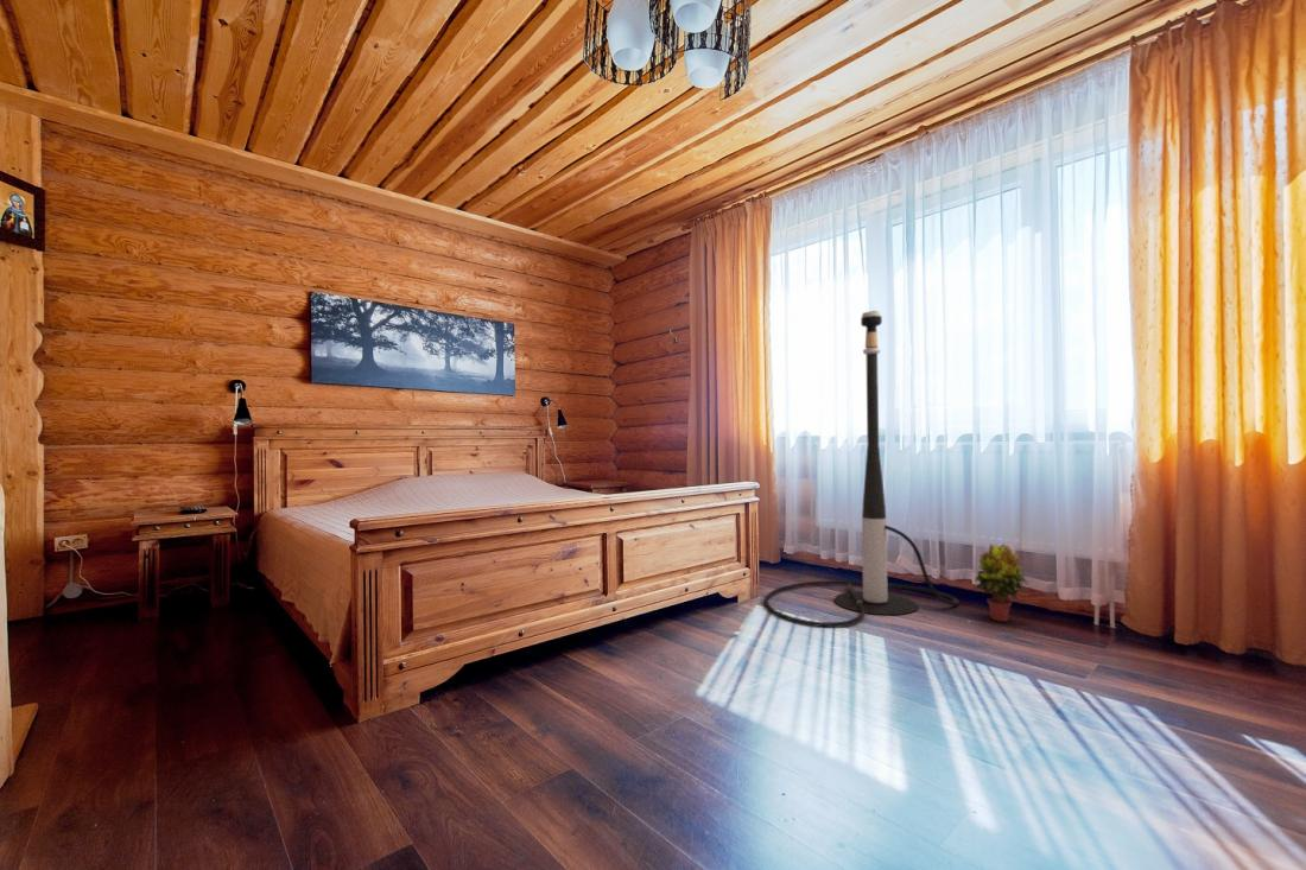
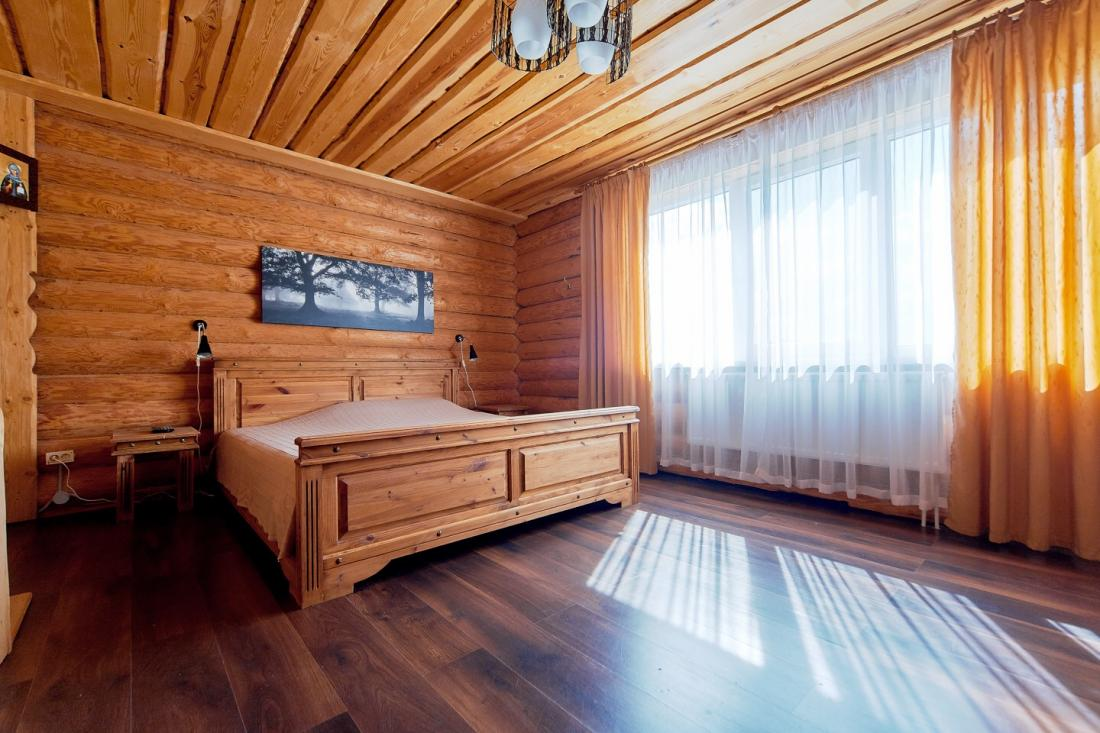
- floor lamp (866, 463)
- potted plant (1000, 582)
